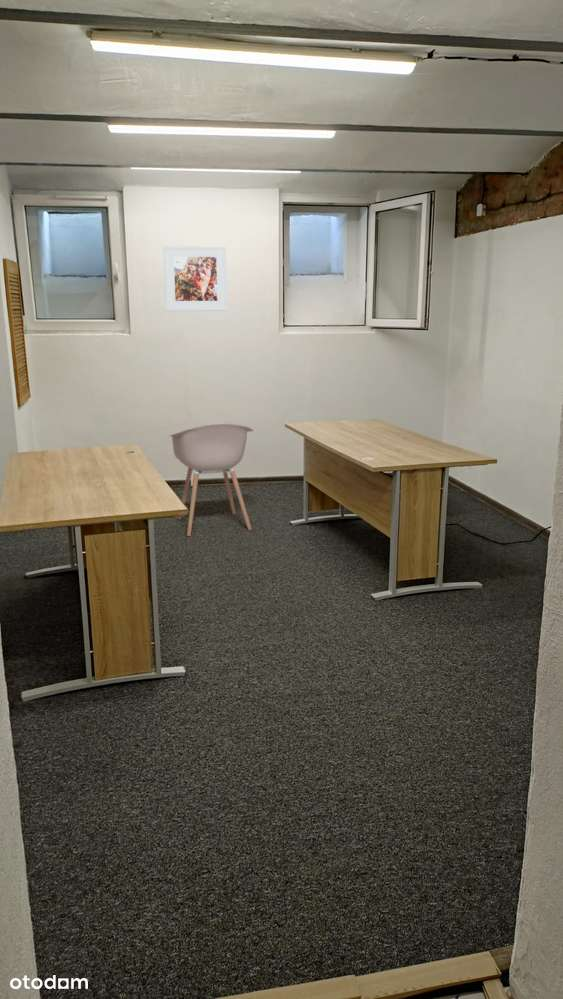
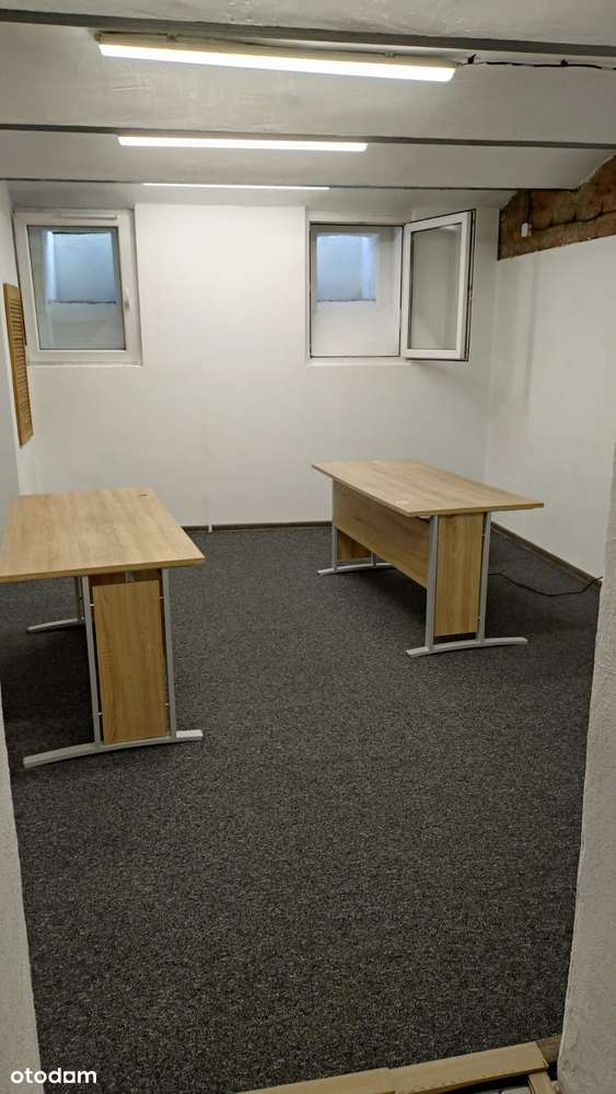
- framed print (195, 279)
- chair (211, 472)
